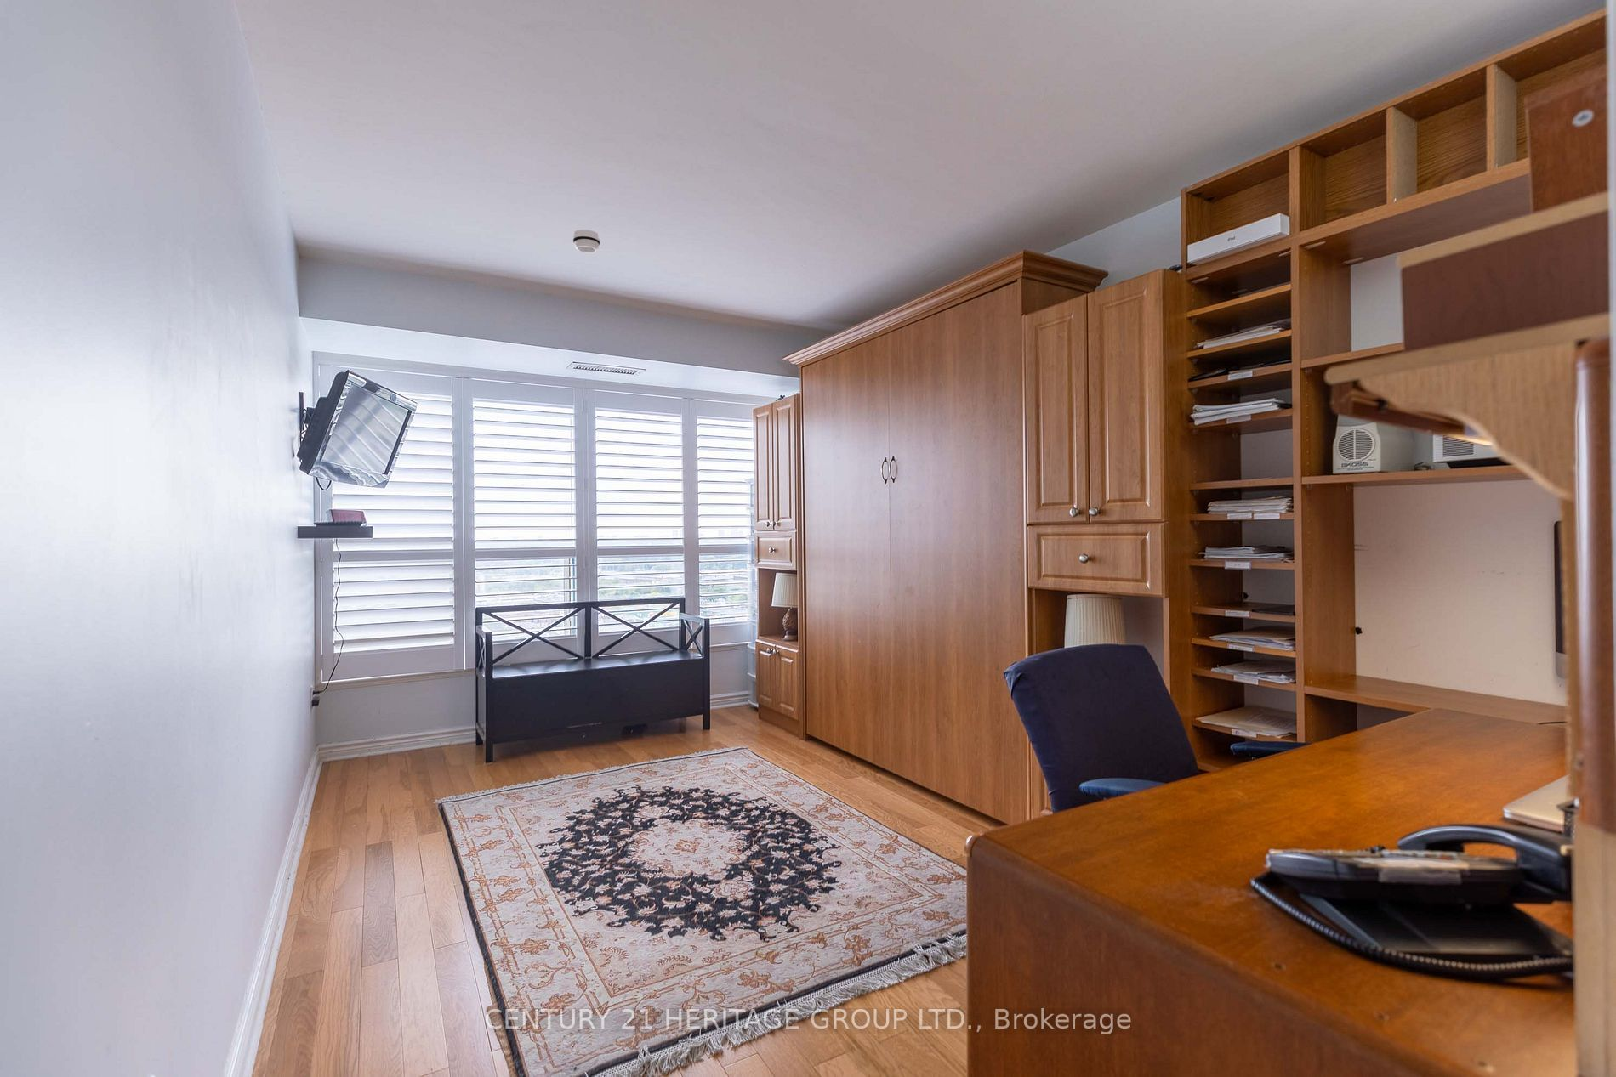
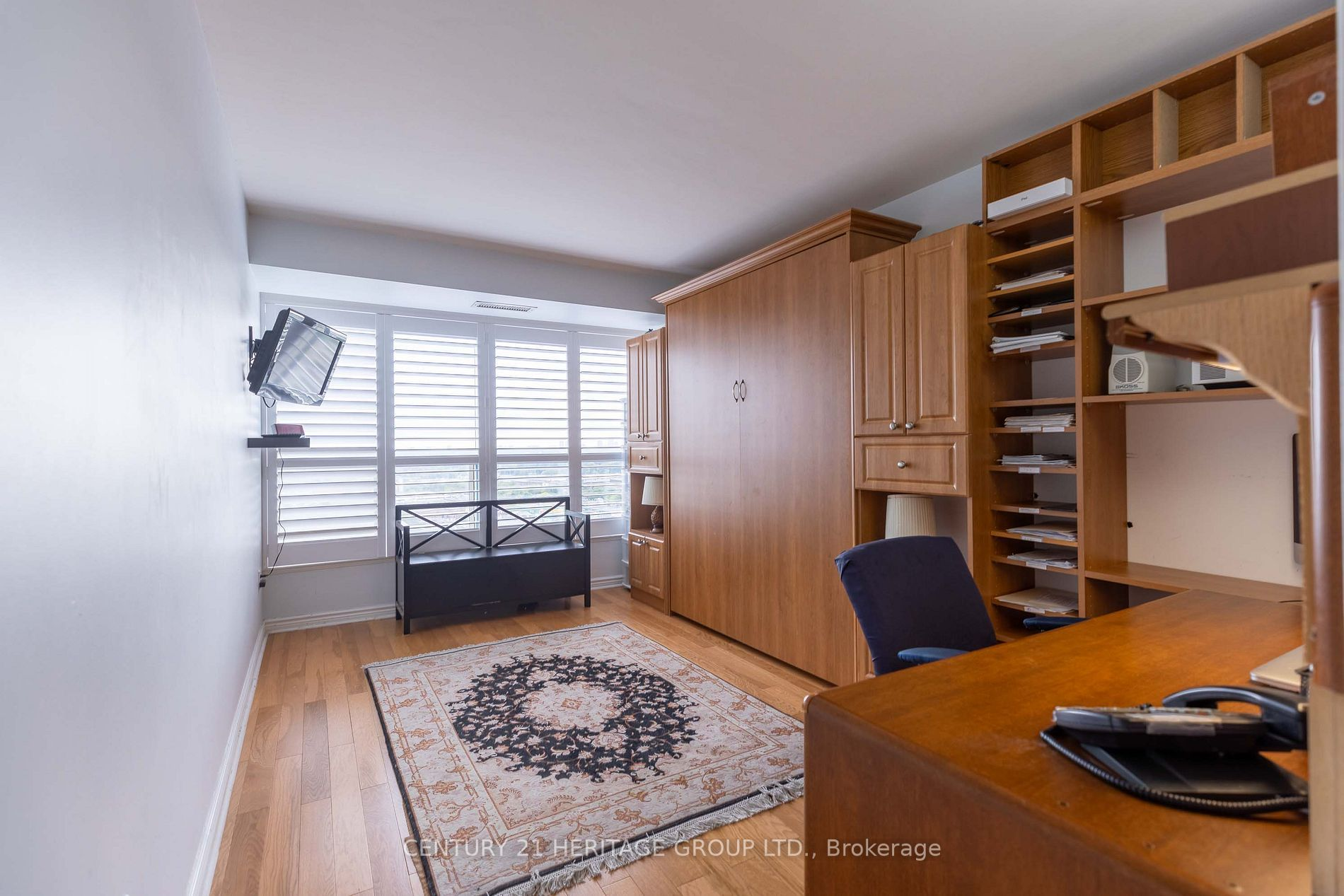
- smoke detector (586, 242)
